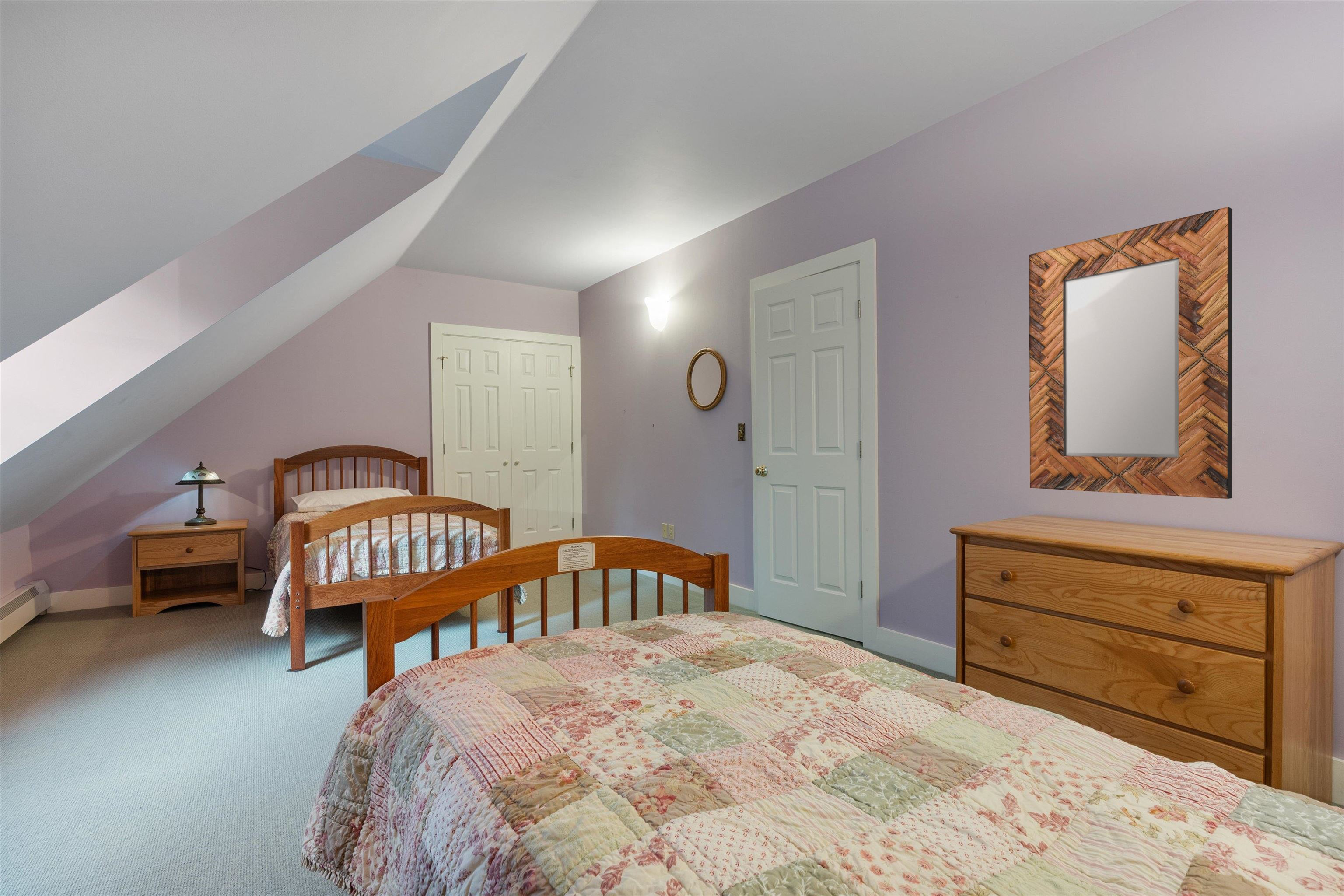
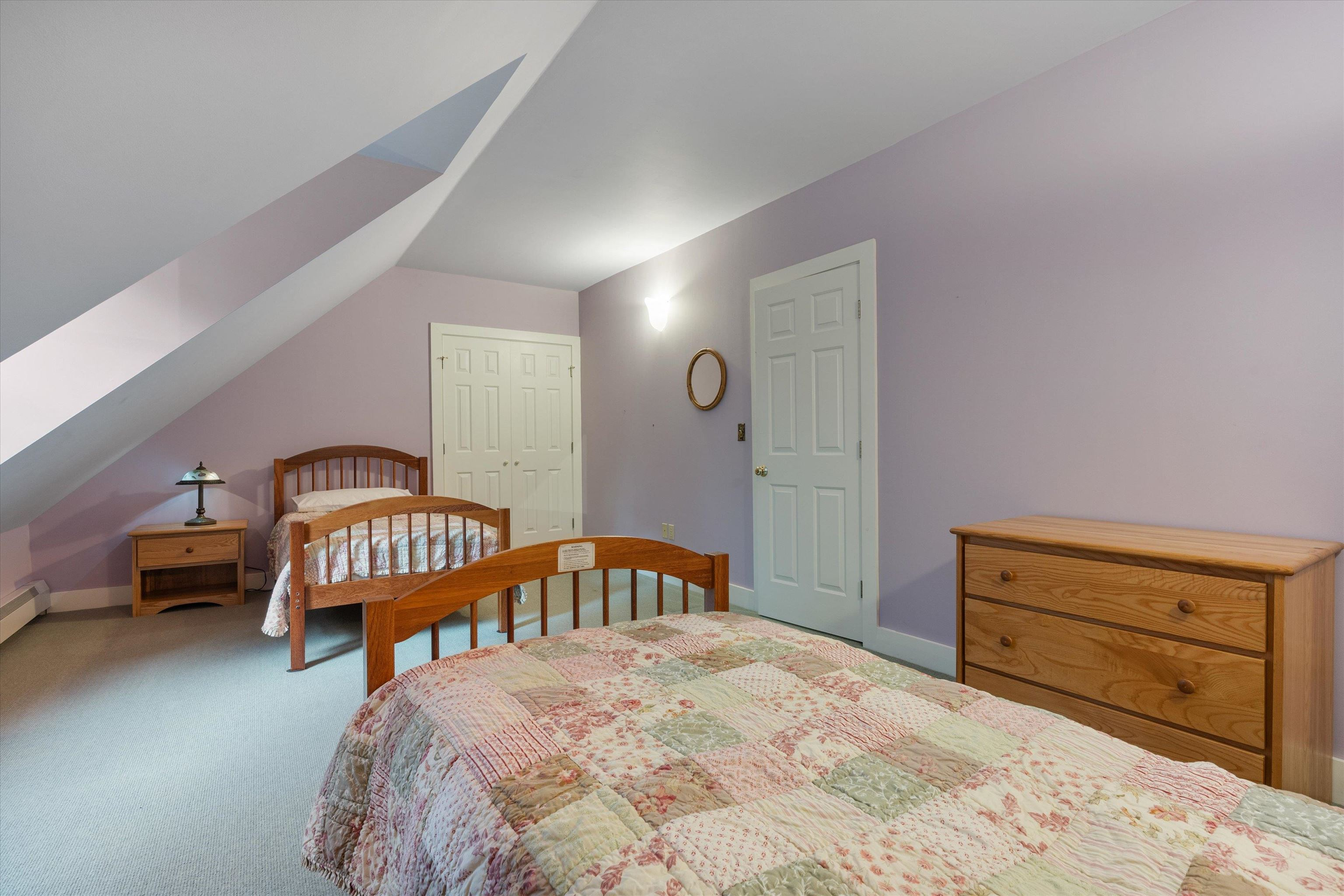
- home mirror (1120, 364)
